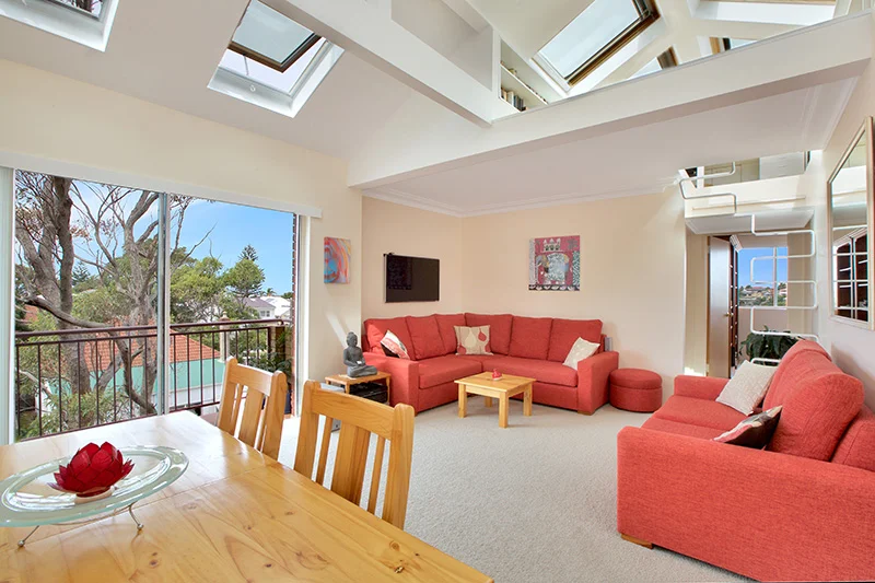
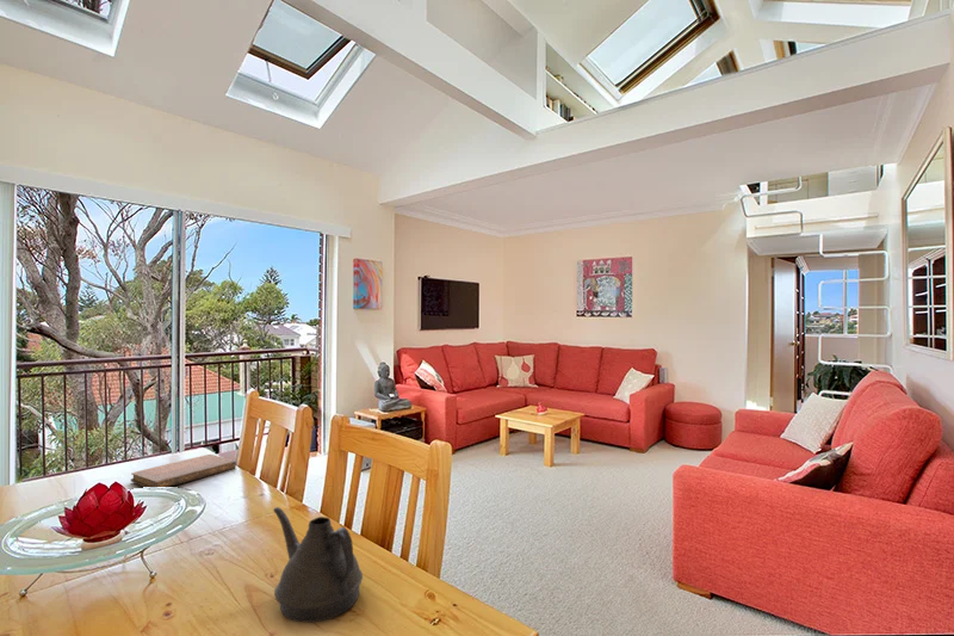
+ notebook (185, 470)
+ teapot (311, 554)
